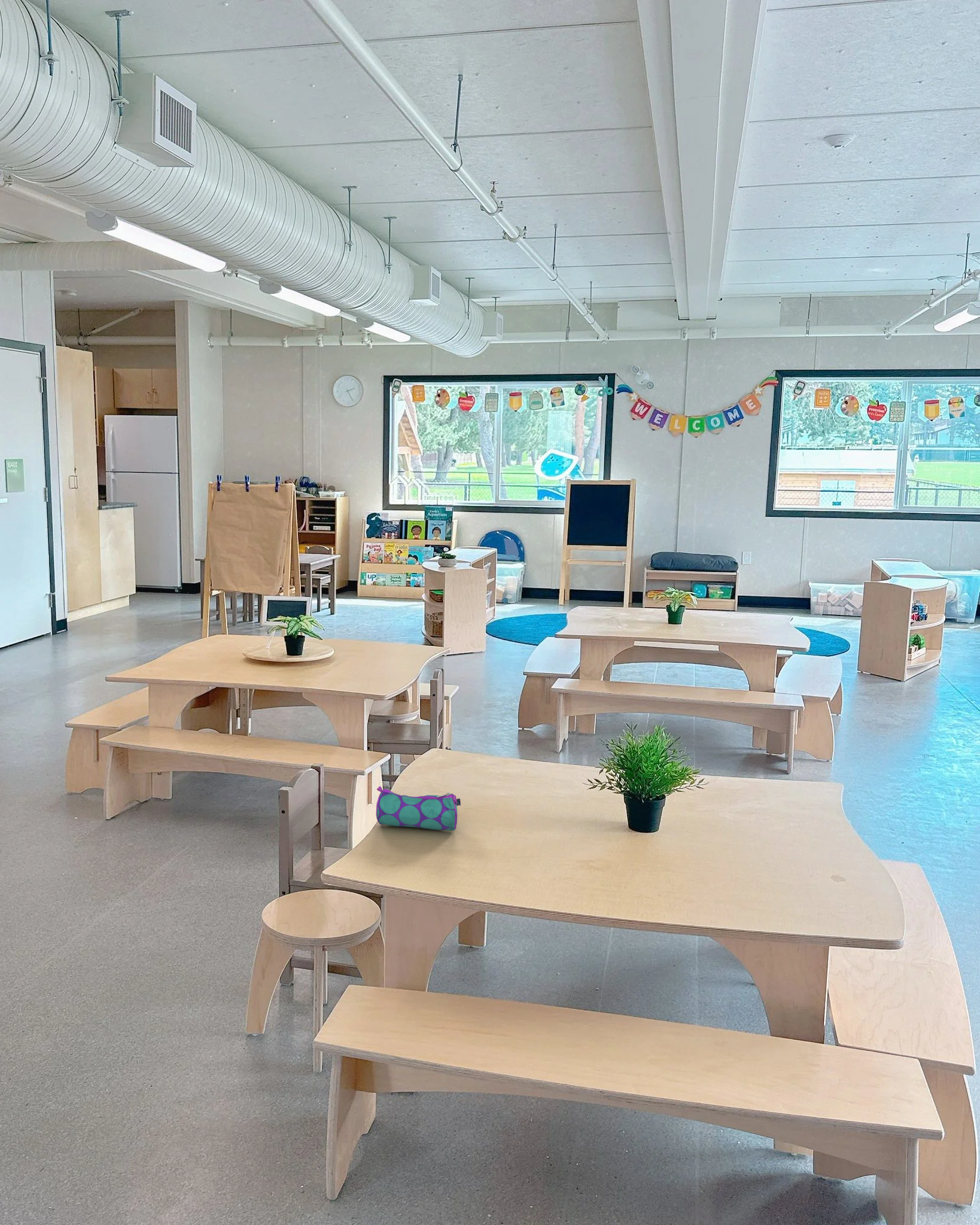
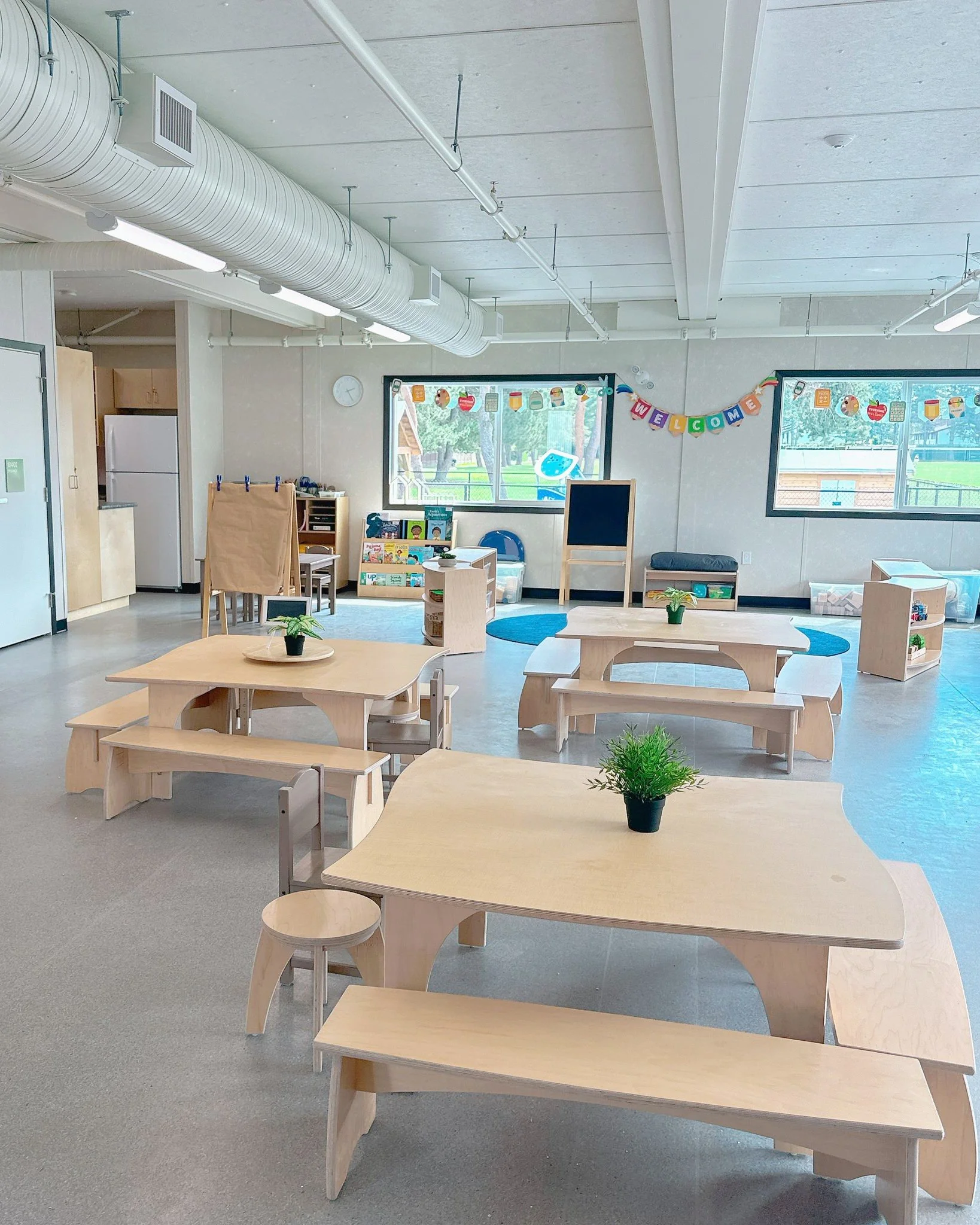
- pencil case (418, 808)
